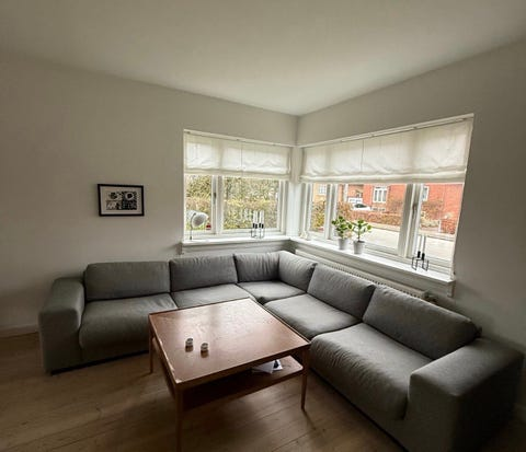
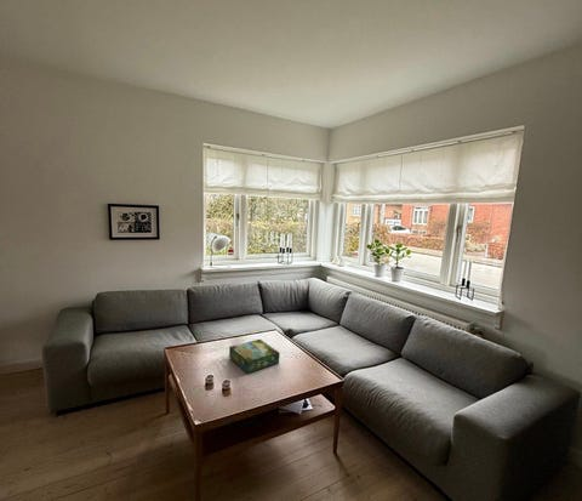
+ board game (253, 354)
